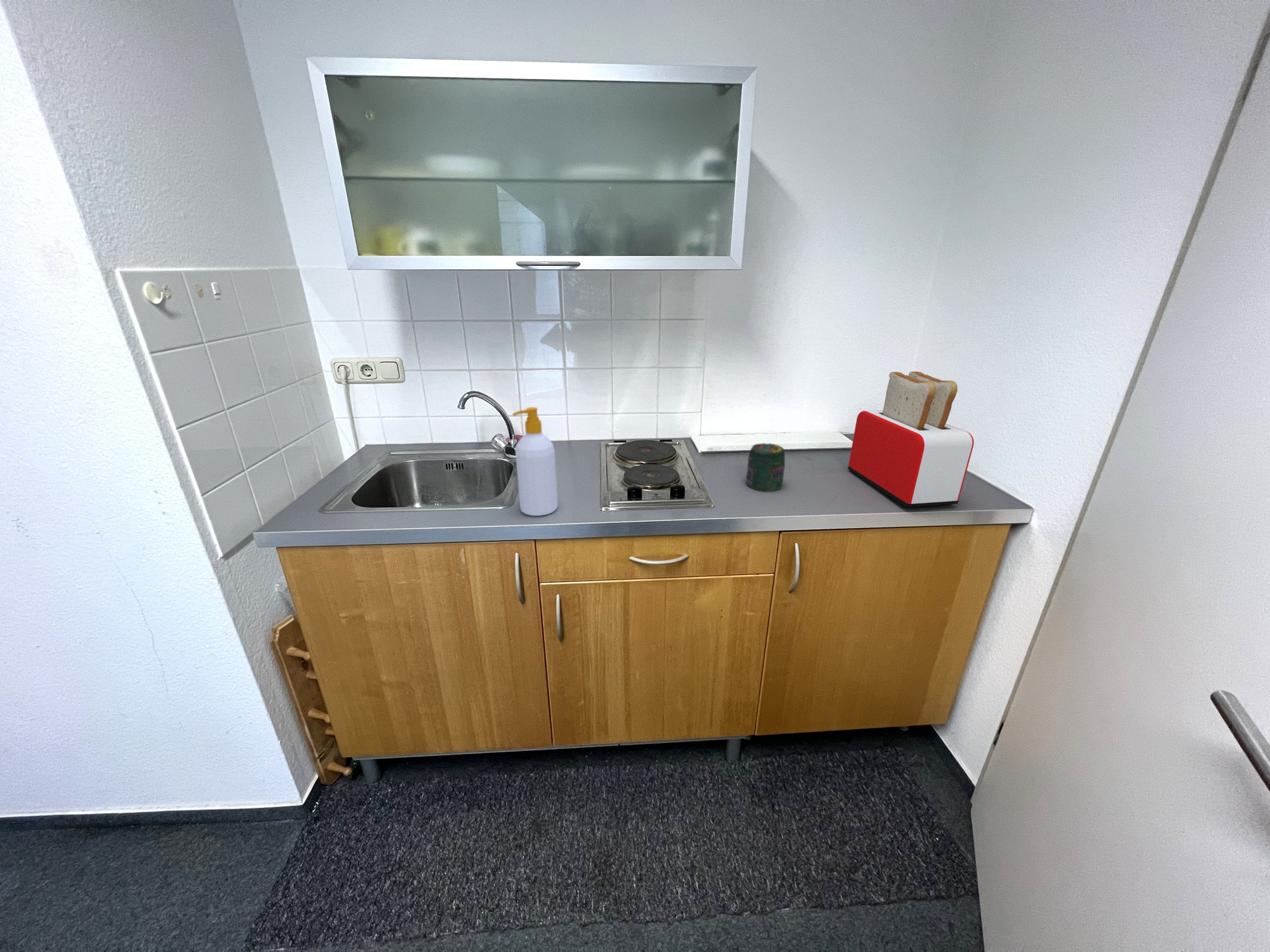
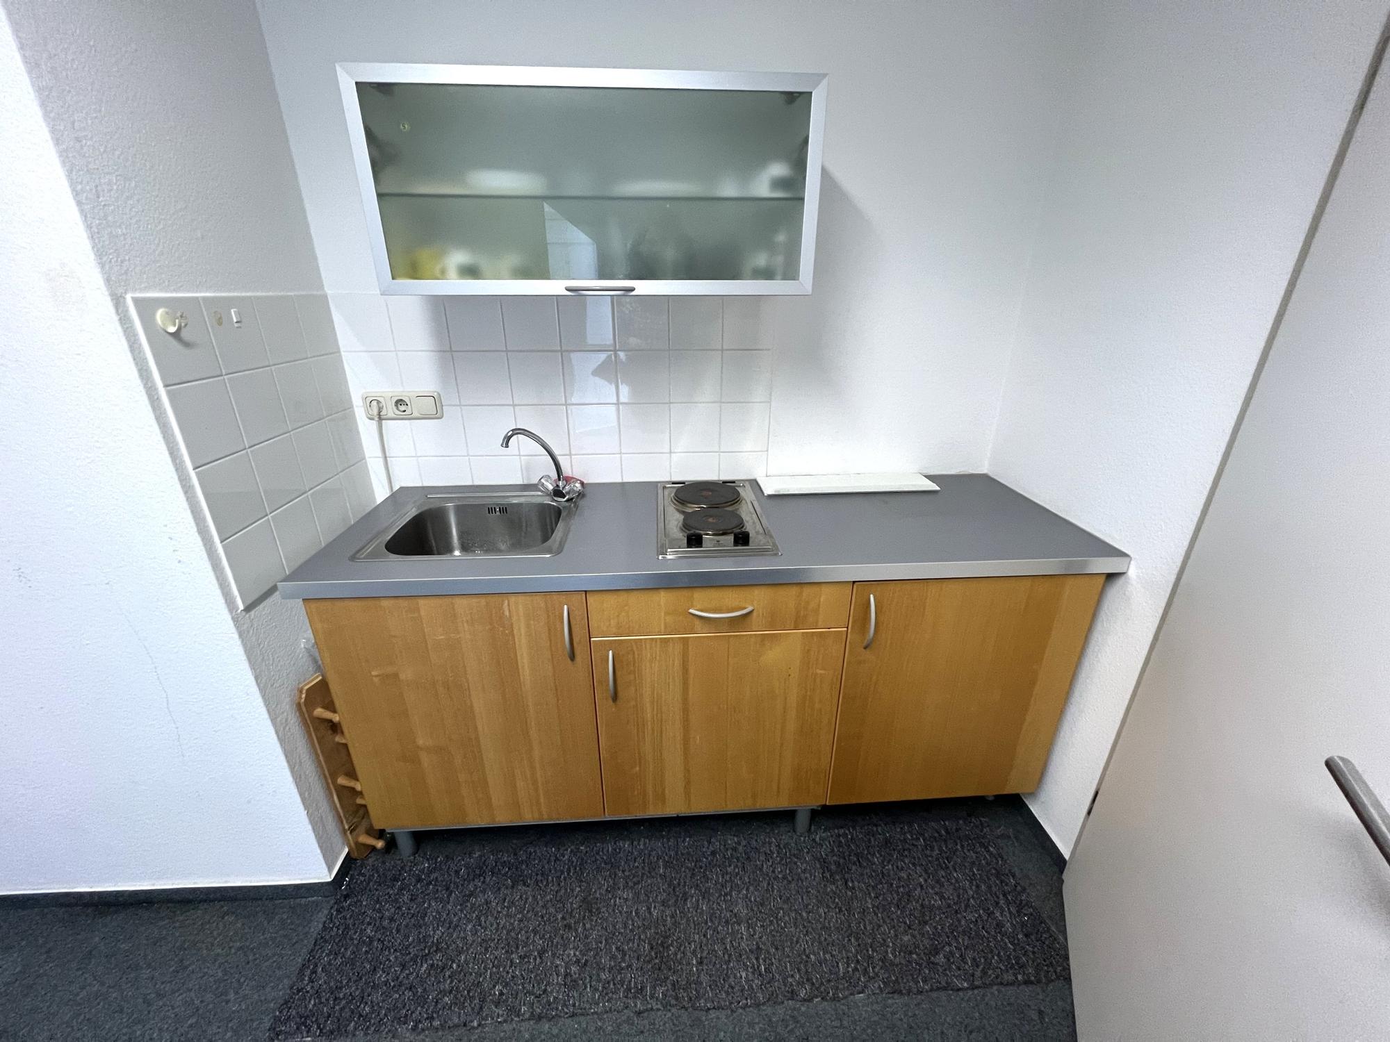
- jar (765, 466)
- soap bottle (534, 460)
- toaster (906, 432)
